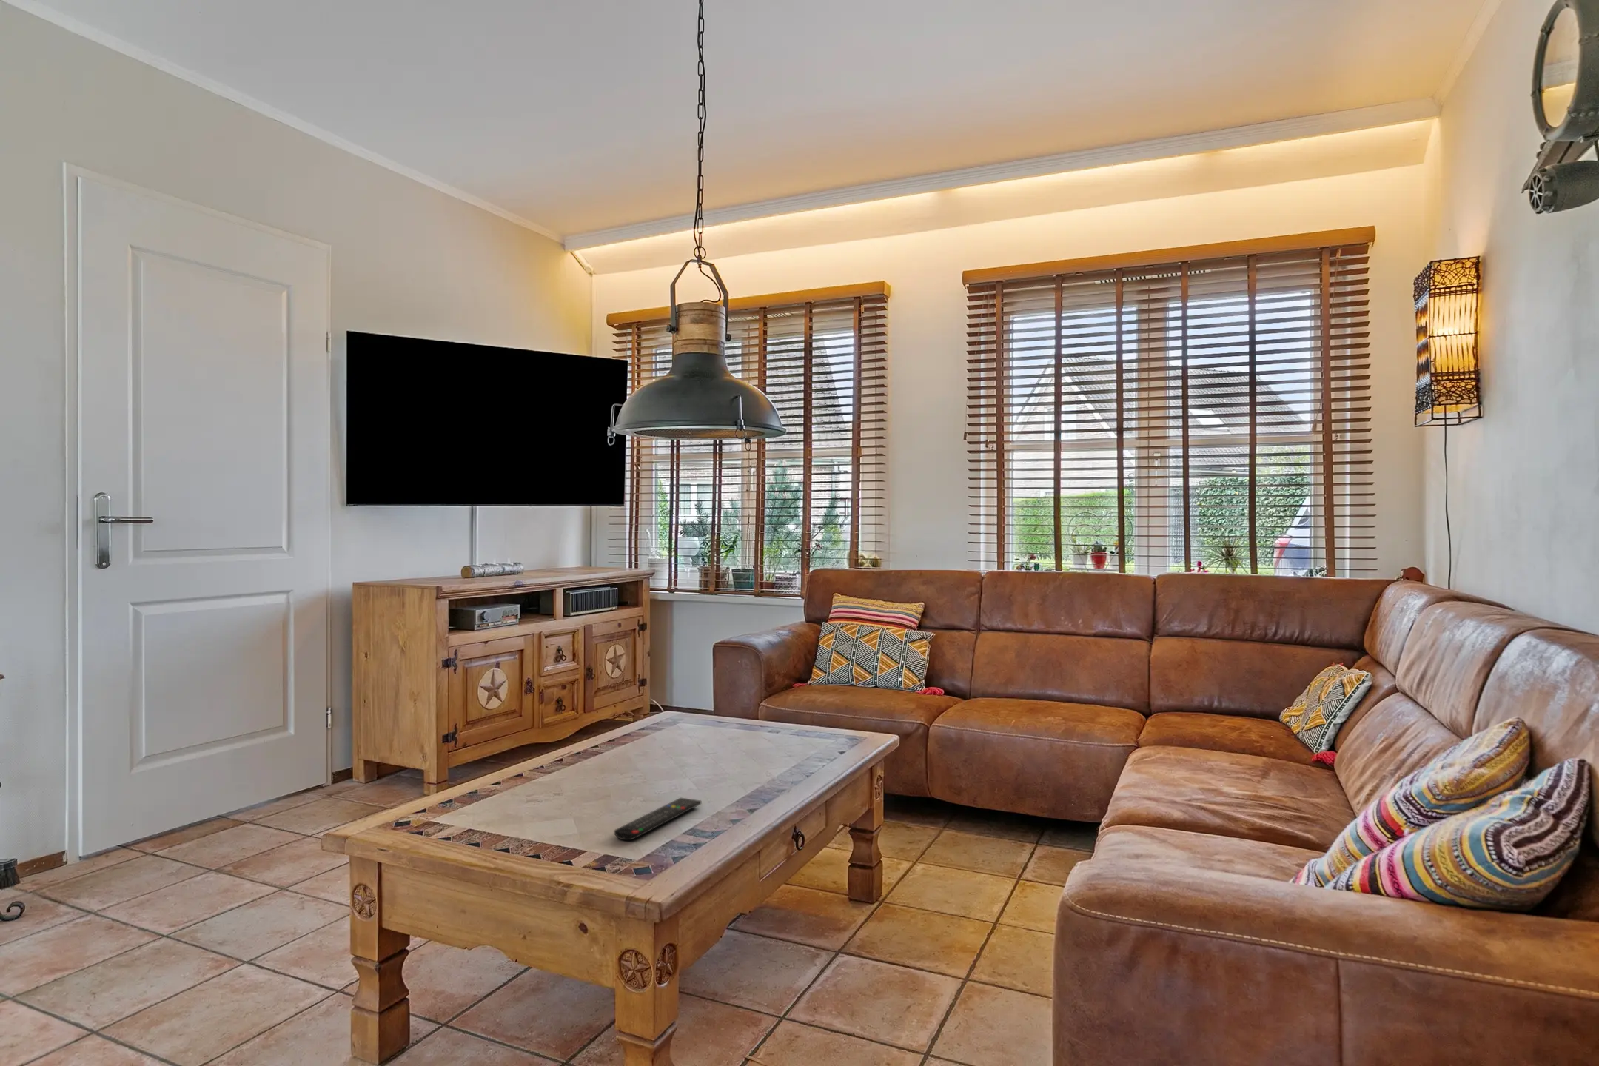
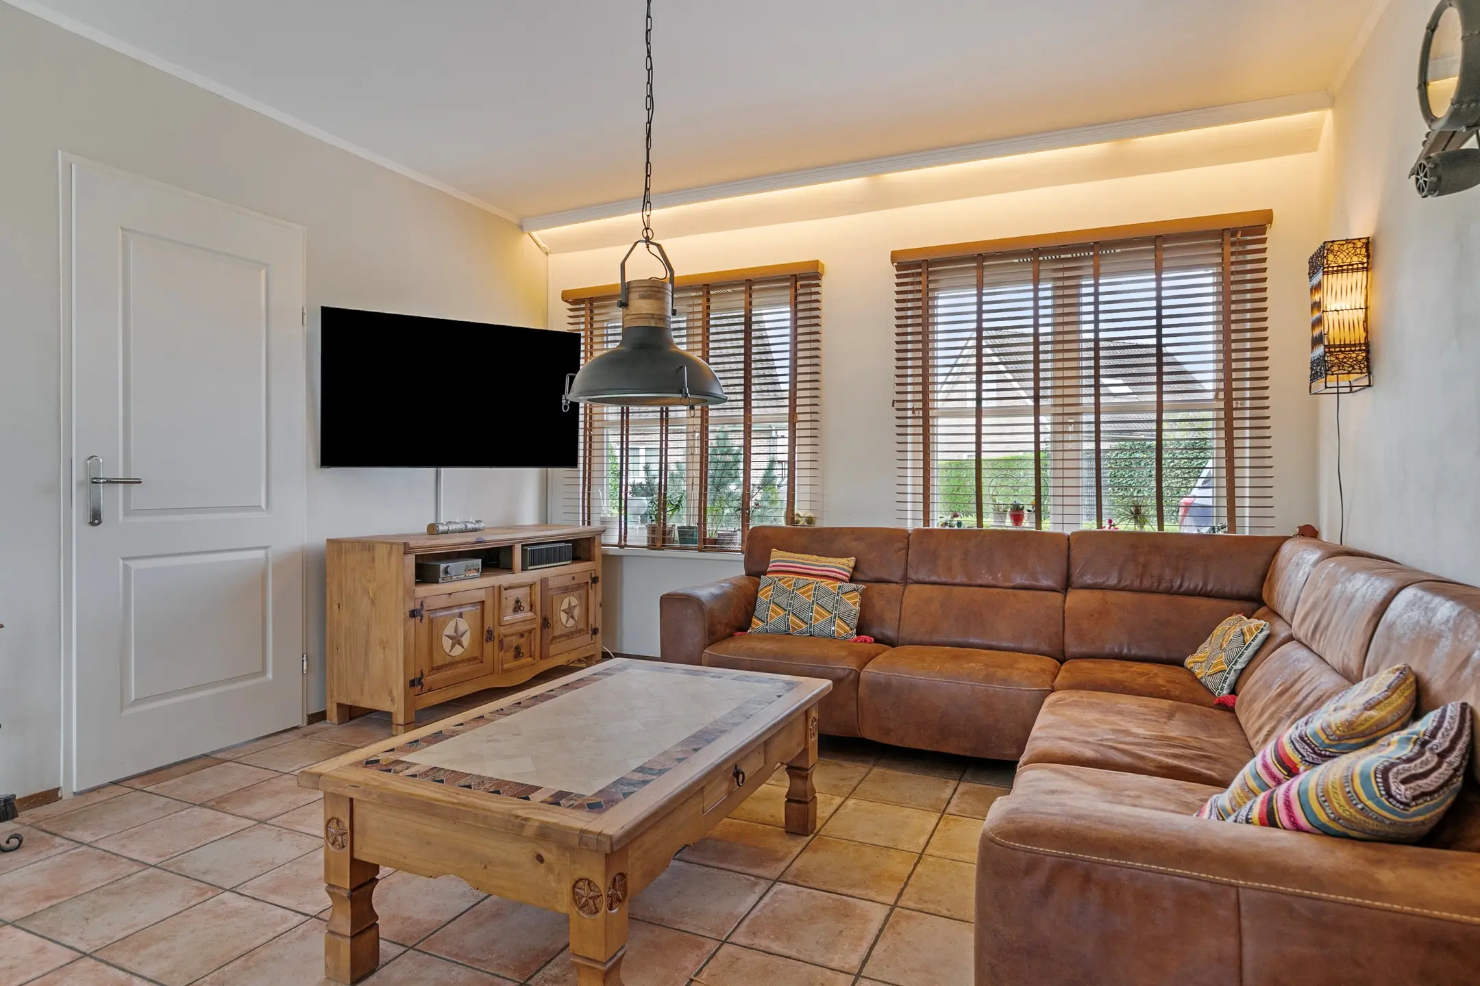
- remote control (659, 819)
